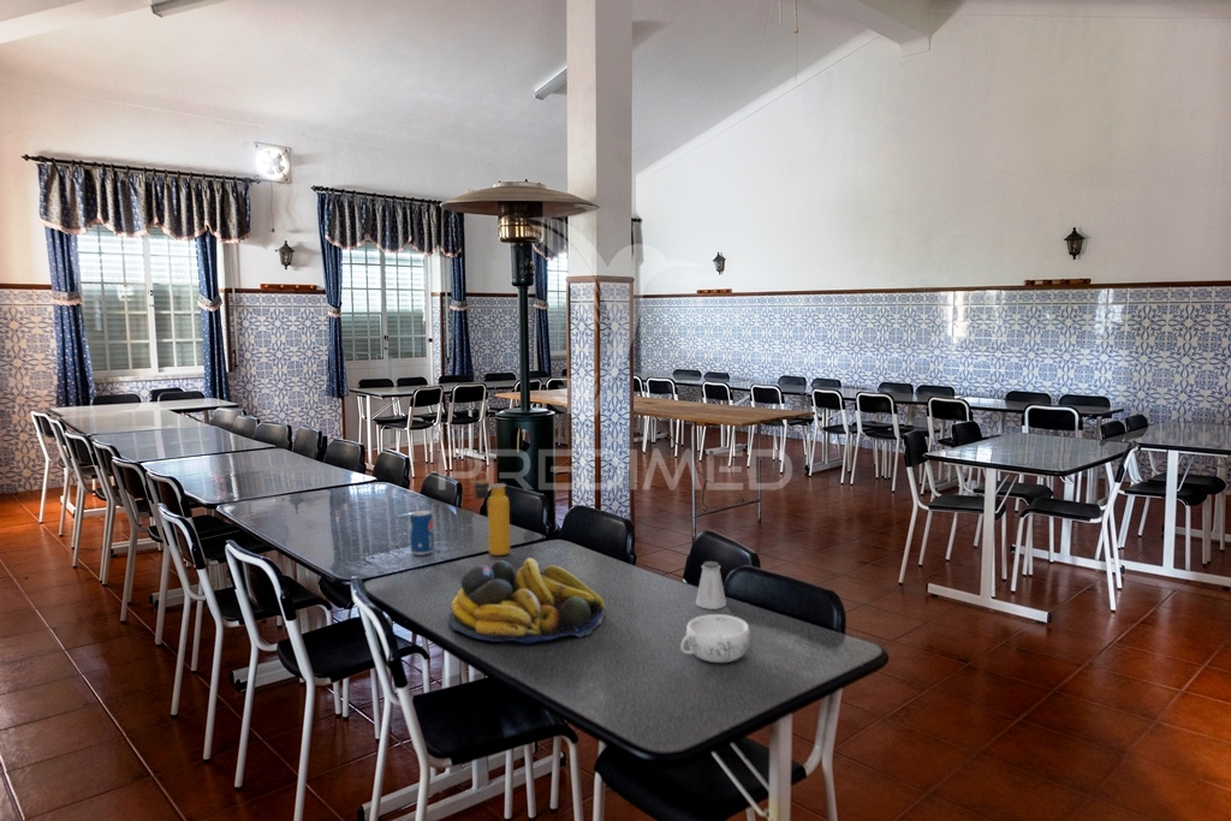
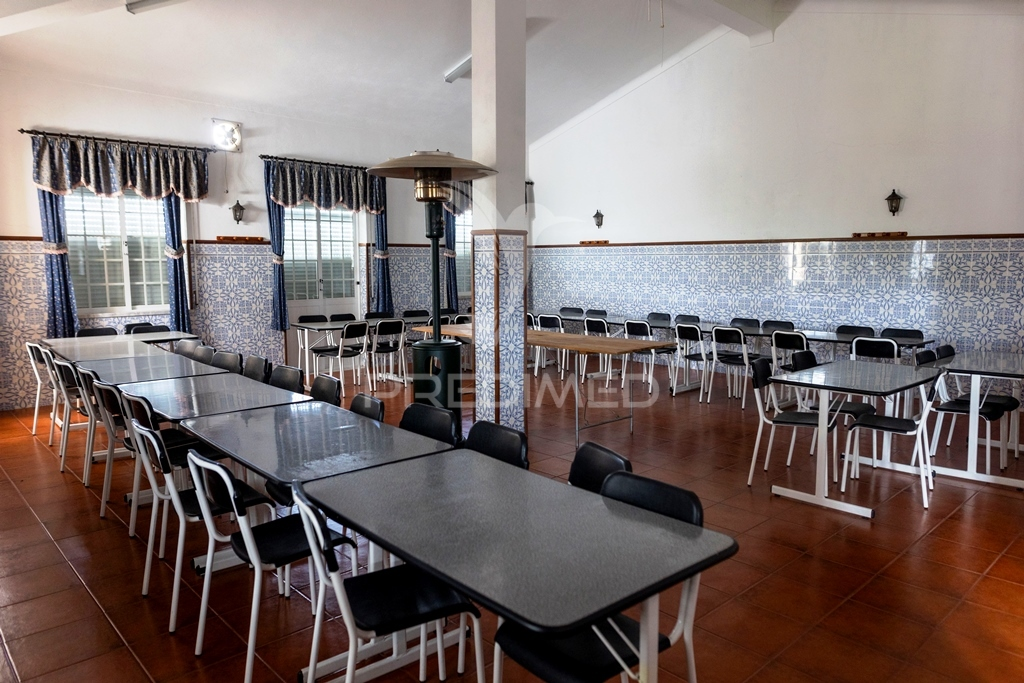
- saltshaker (710, 583)
- beverage can (421, 533)
- water bottle (490, 512)
- fruit bowl (524, 590)
- decorative bowl (713, 641)
